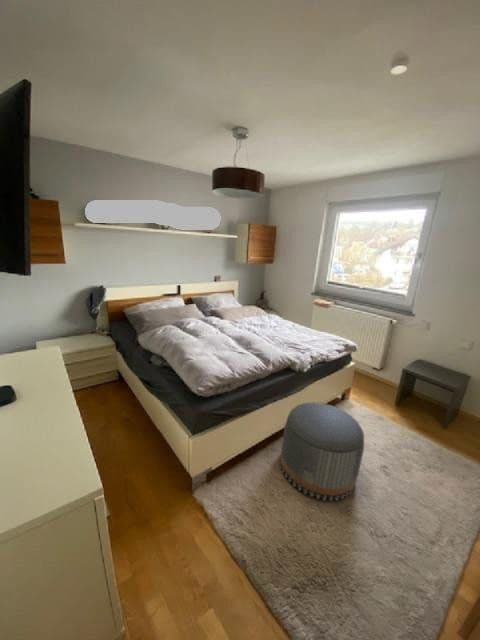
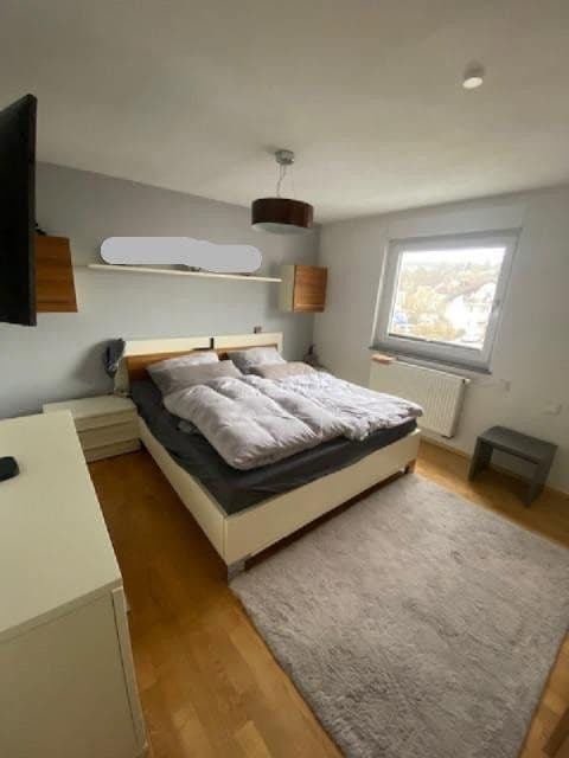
- pouf (321, 442)
